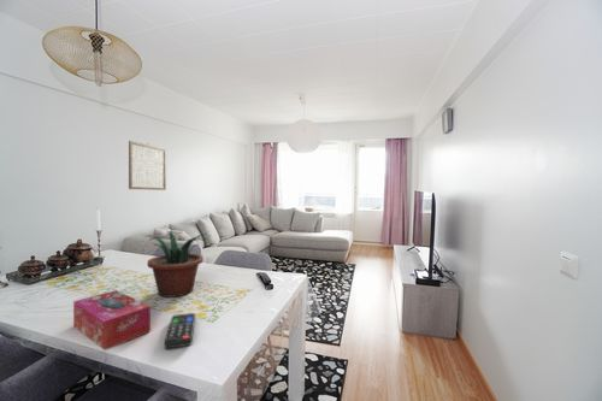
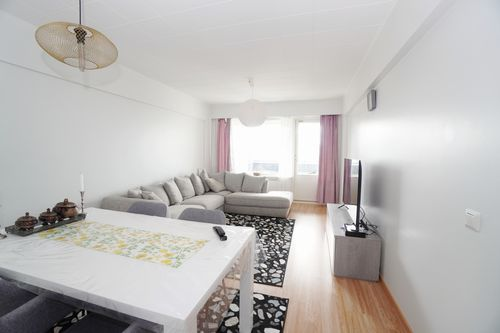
- tissue box (111, 316)
- potted plant (179, 261)
- wall art (148, 165)
- remote control (181, 328)
